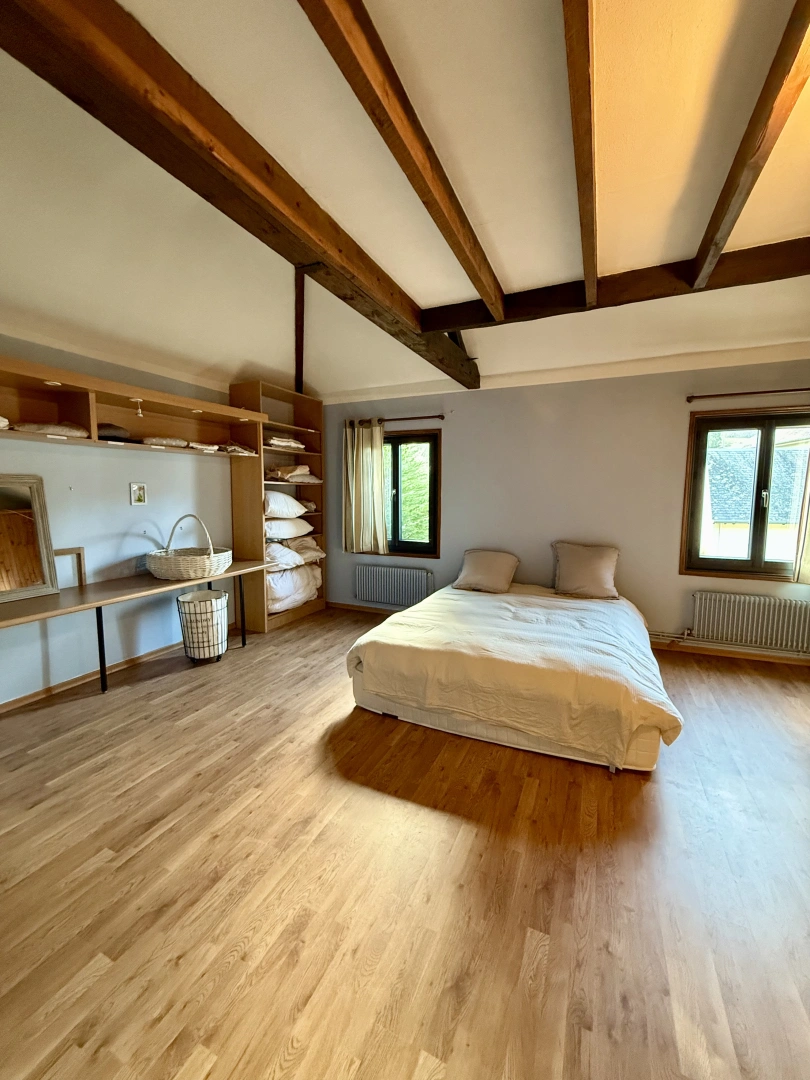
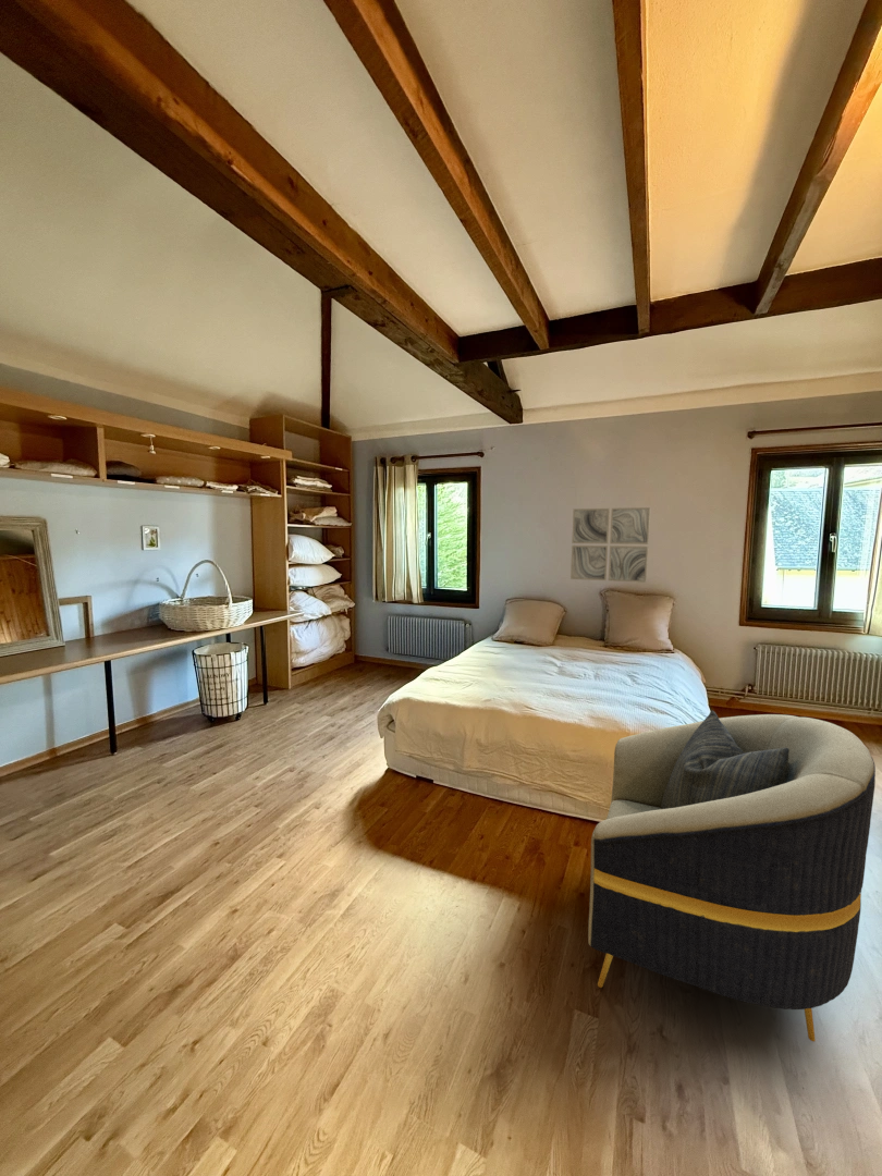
+ wall art (610, 546)
+ armchair (715, 835)
